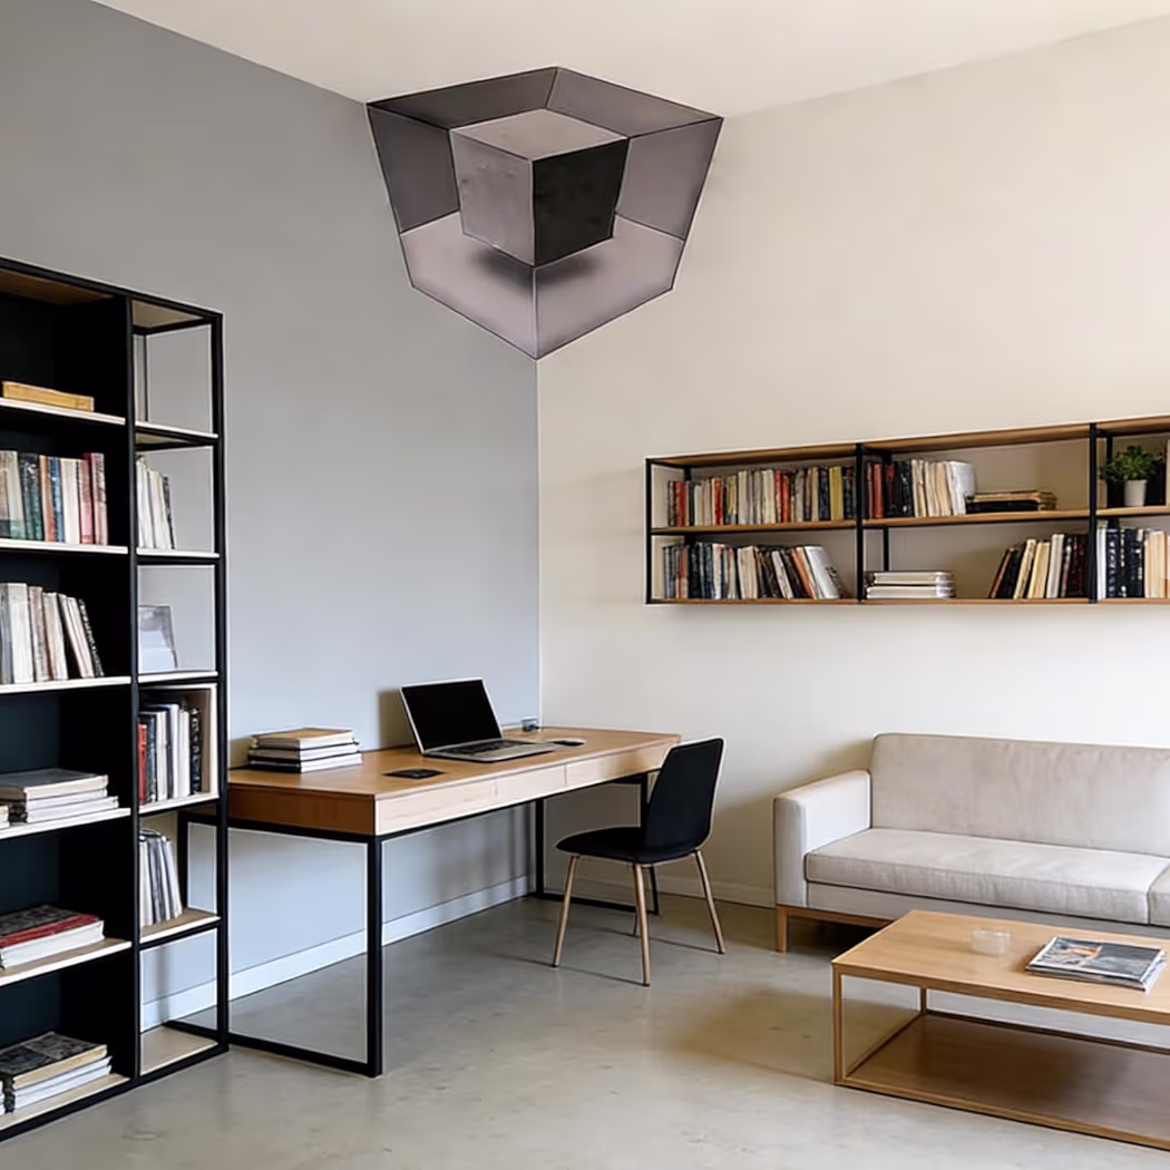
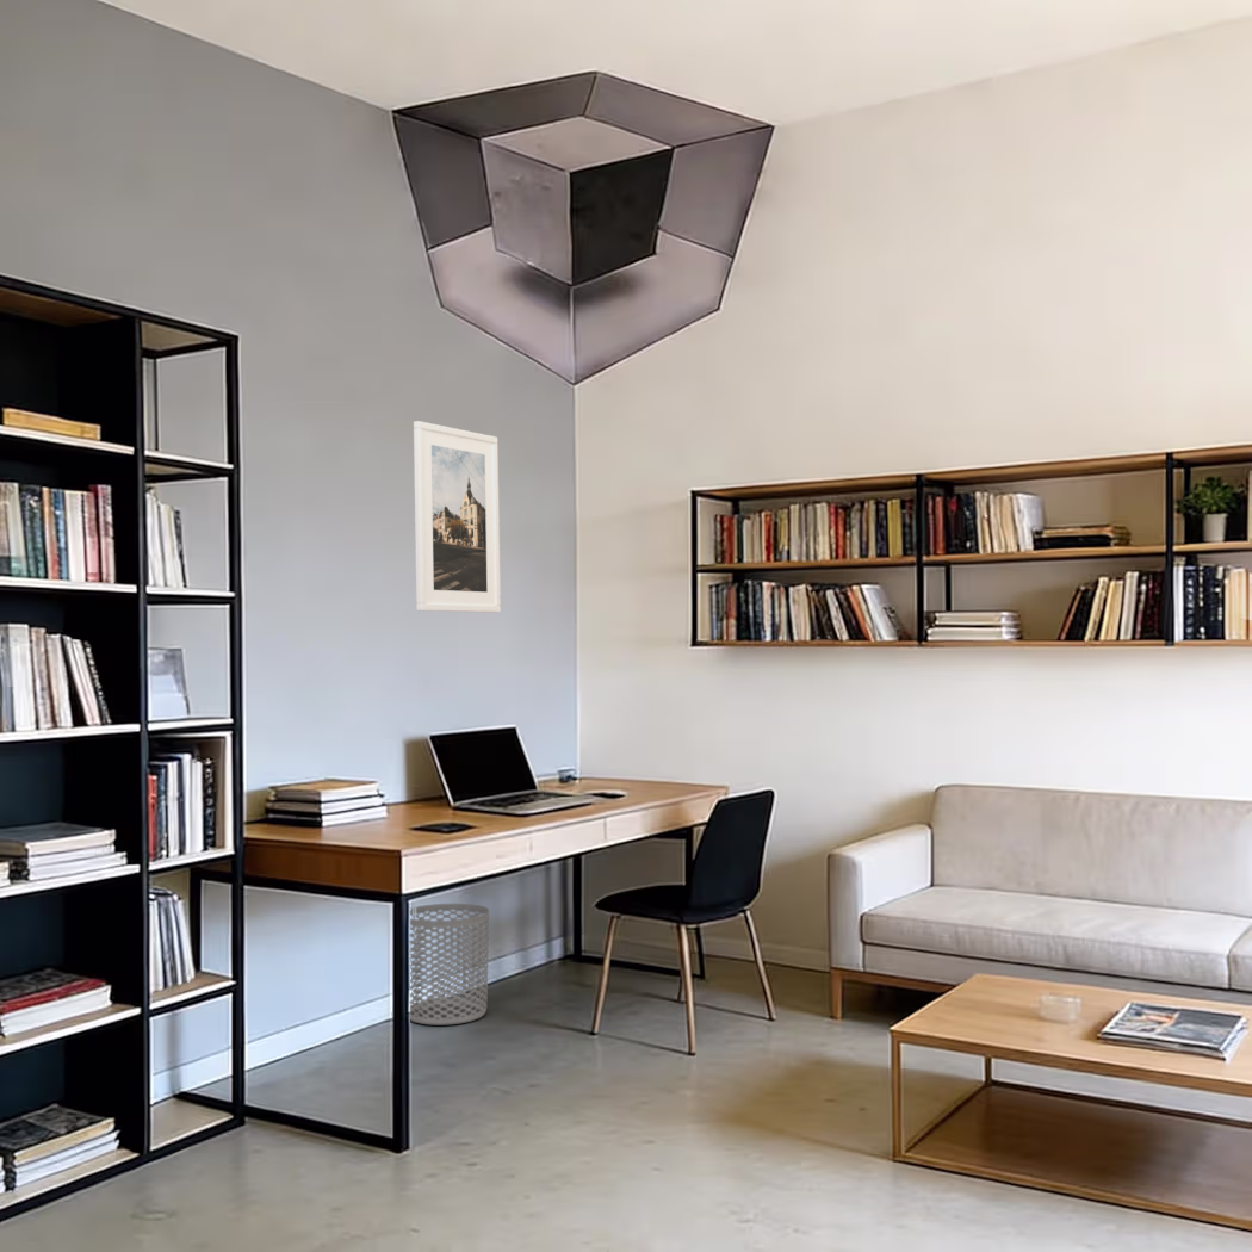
+ waste bin (445, 963)
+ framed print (458, 520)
